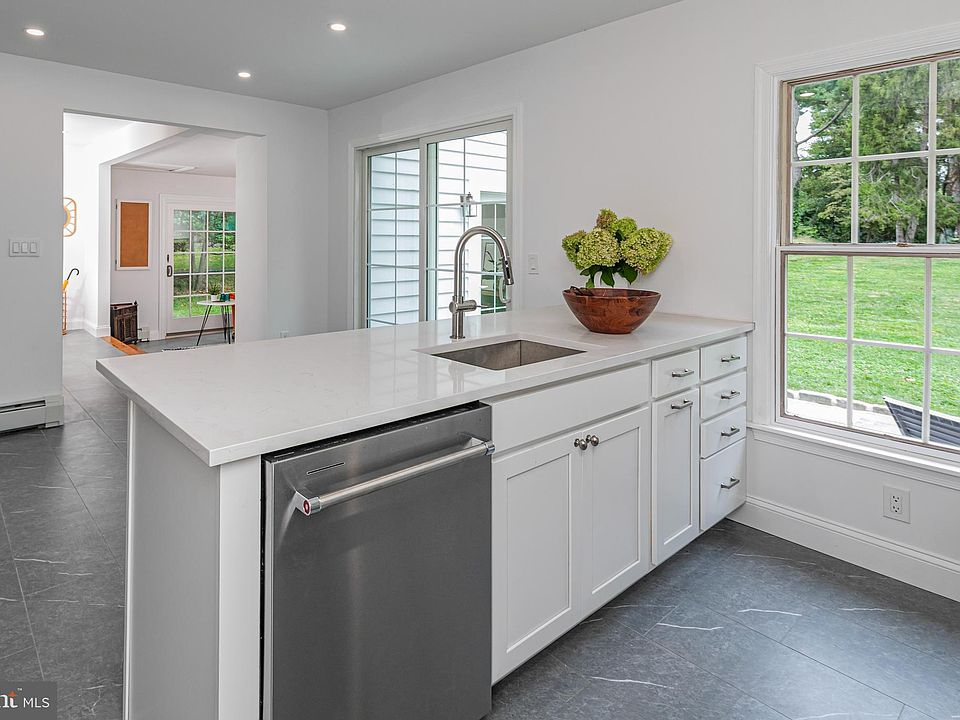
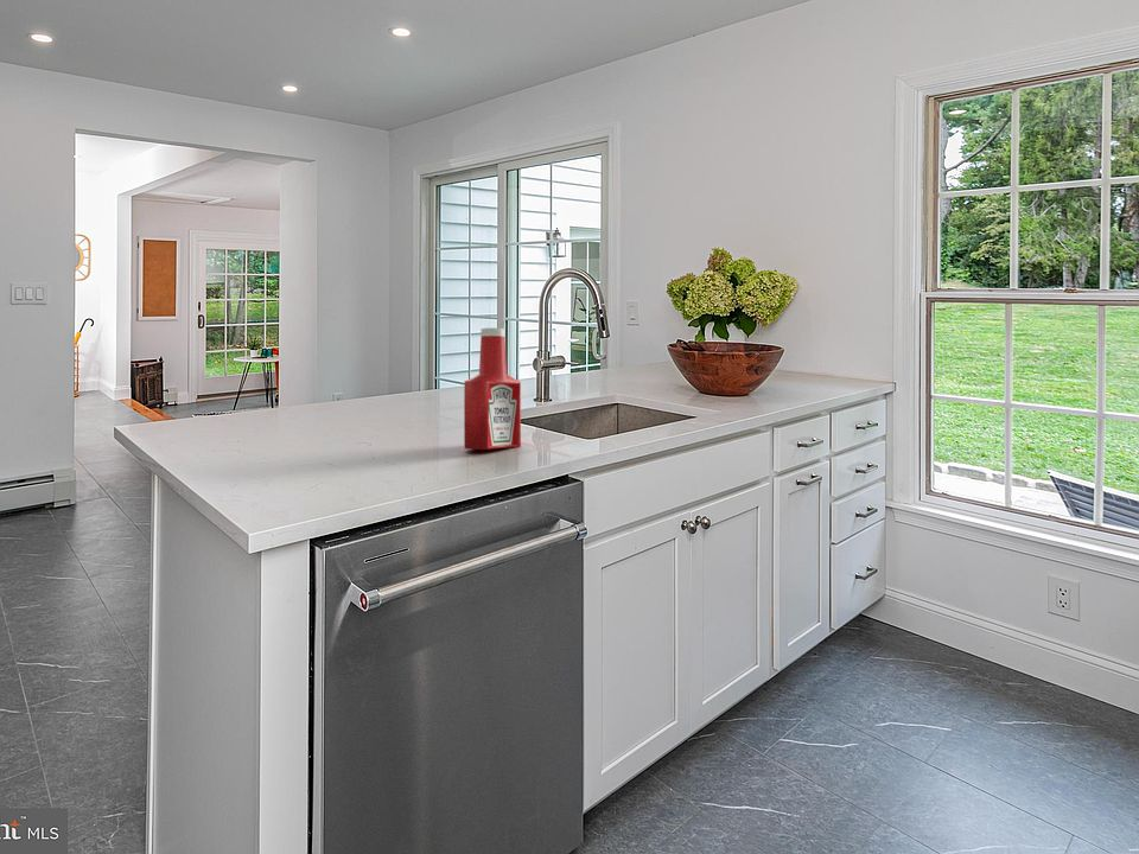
+ soap bottle (492, 388)
